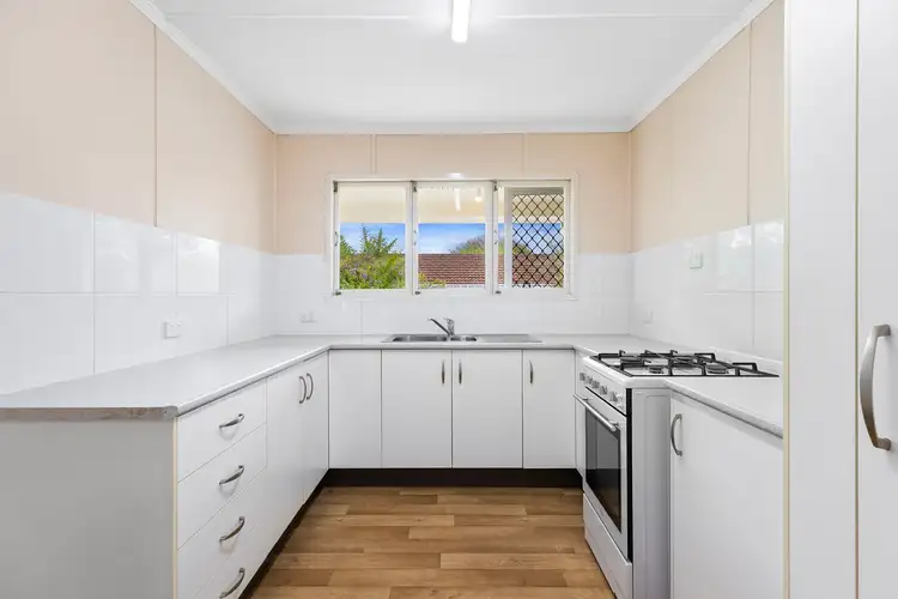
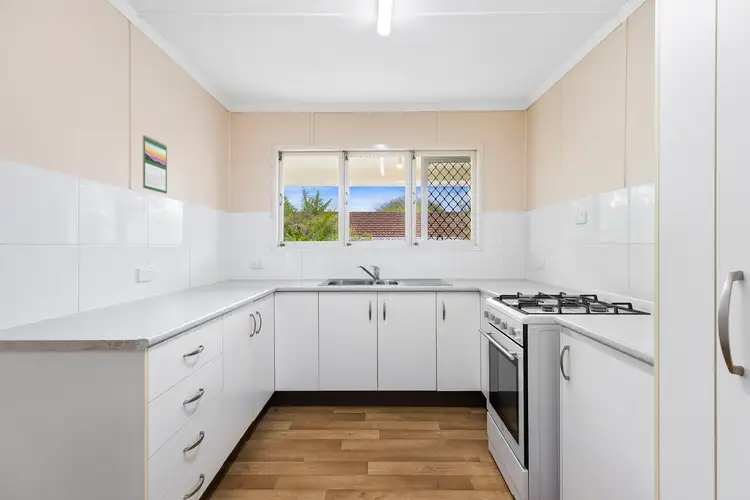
+ calendar (155, 165)
